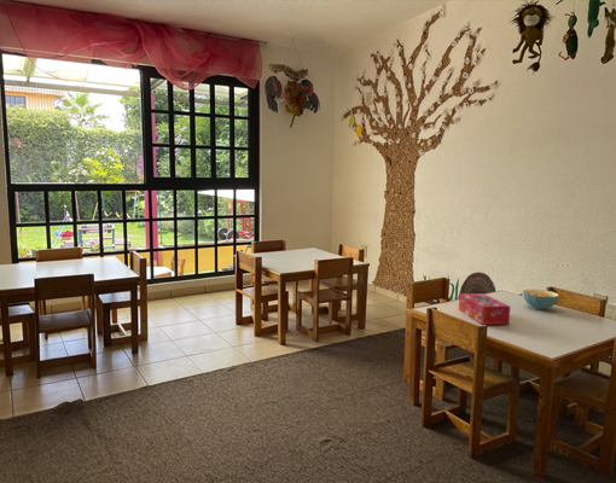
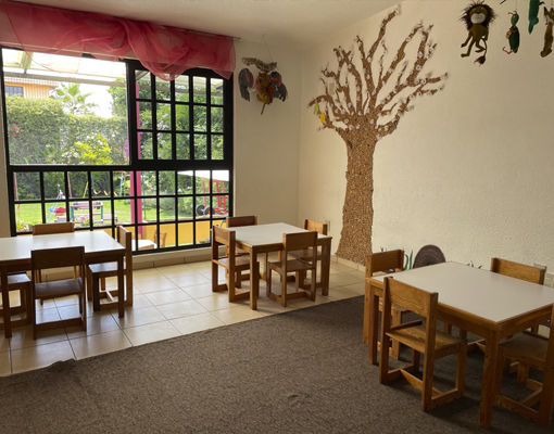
- tissue box (482, 308)
- cereal bowl (540, 301)
